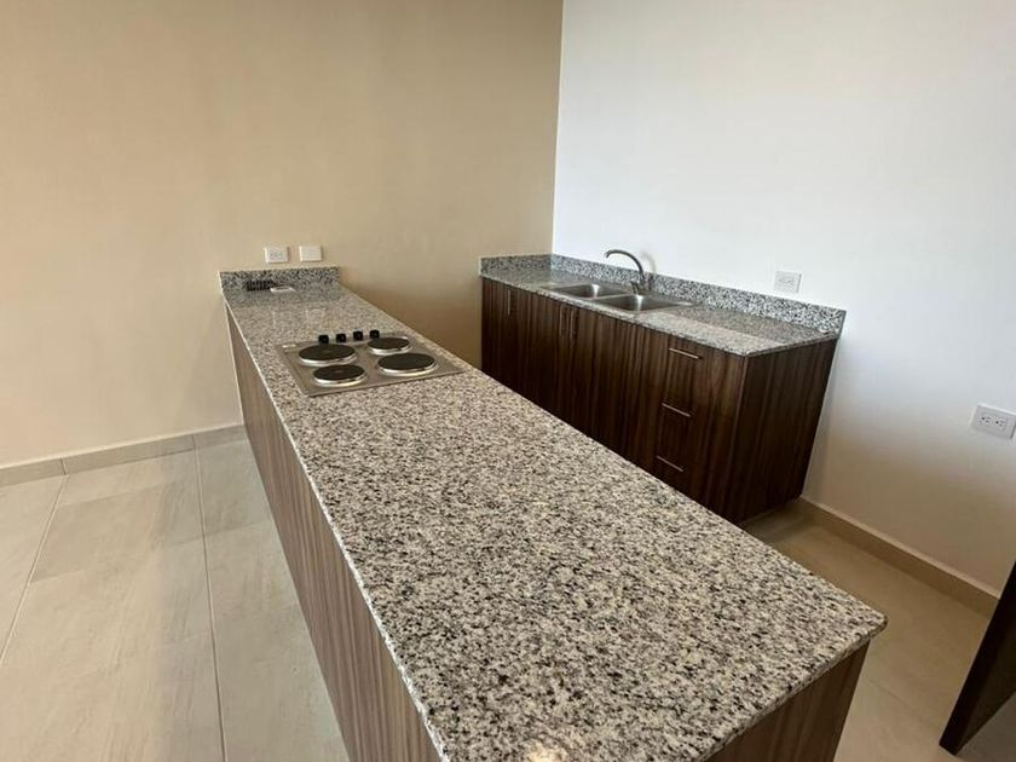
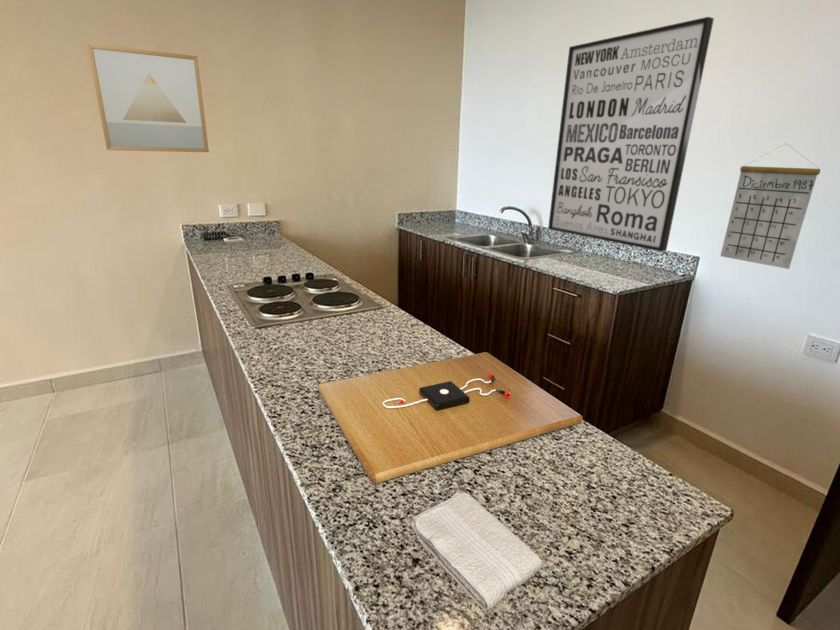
+ washcloth (473, 541)
+ wall art (152, 102)
+ cutting board (443, 398)
+ wall art (615, 143)
+ calendar (768, 205)
